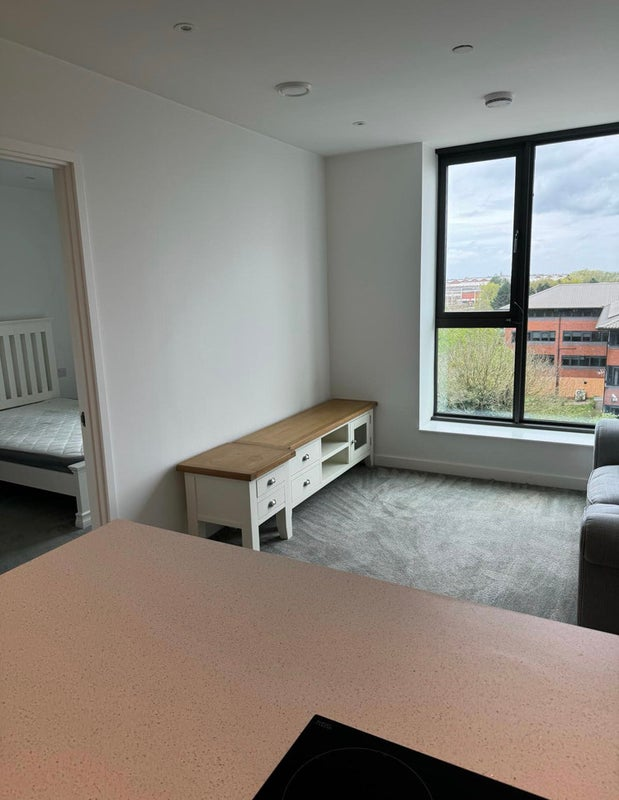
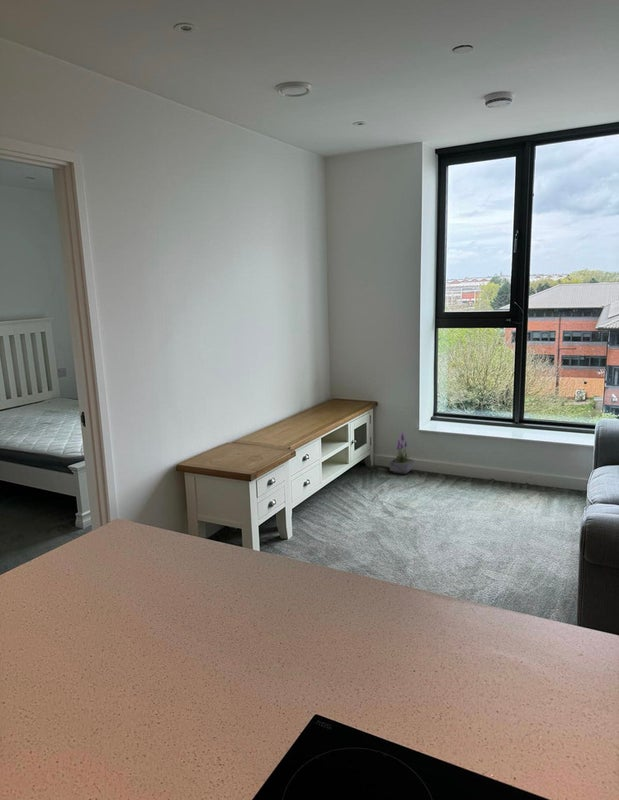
+ potted plant (401, 450)
